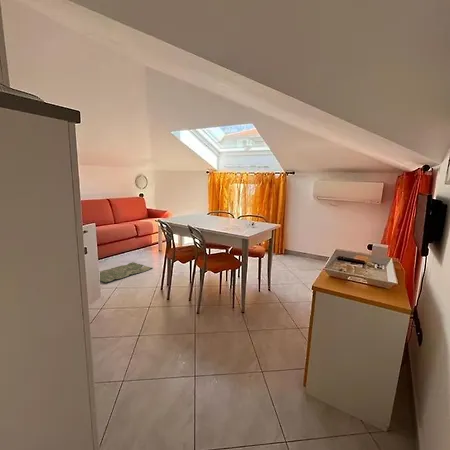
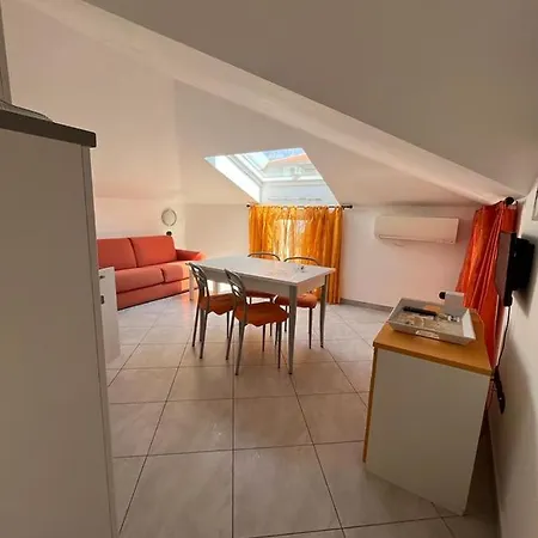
- rug (121, 270)
